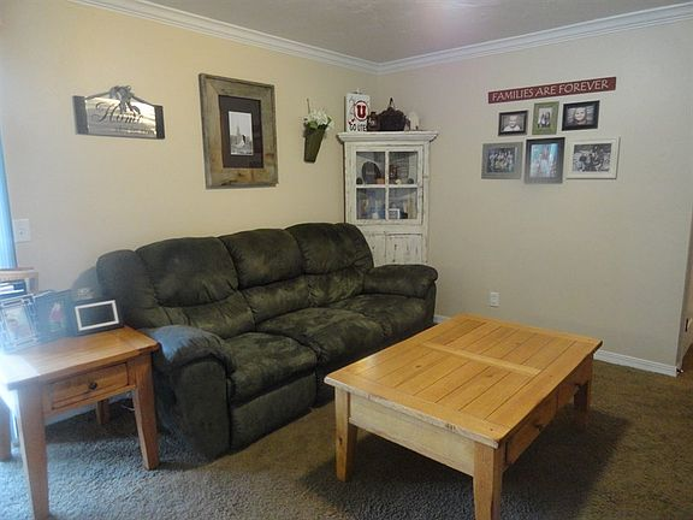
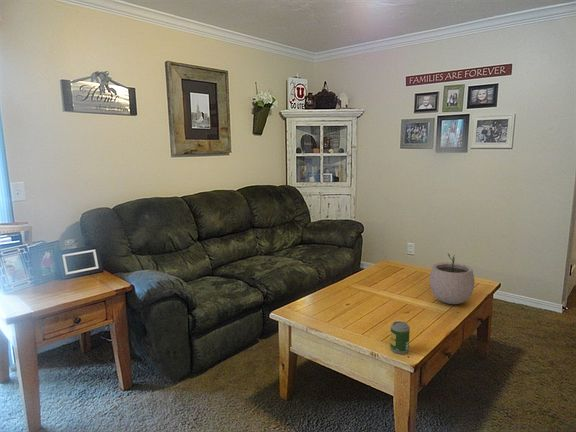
+ soda can (399, 337)
+ plant pot (451, 277)
